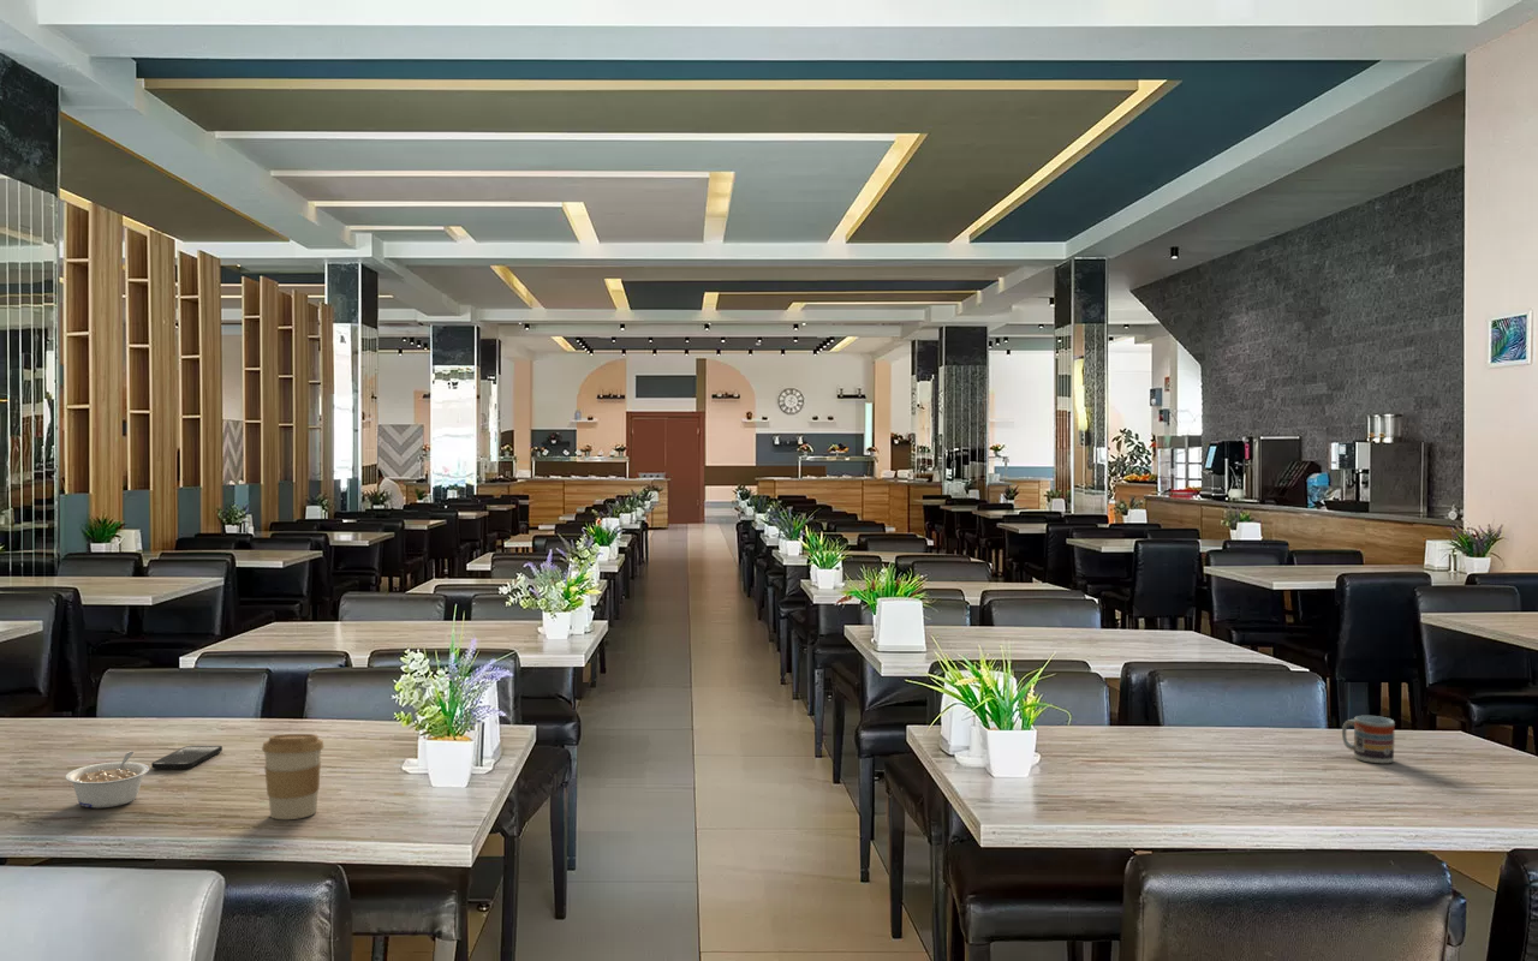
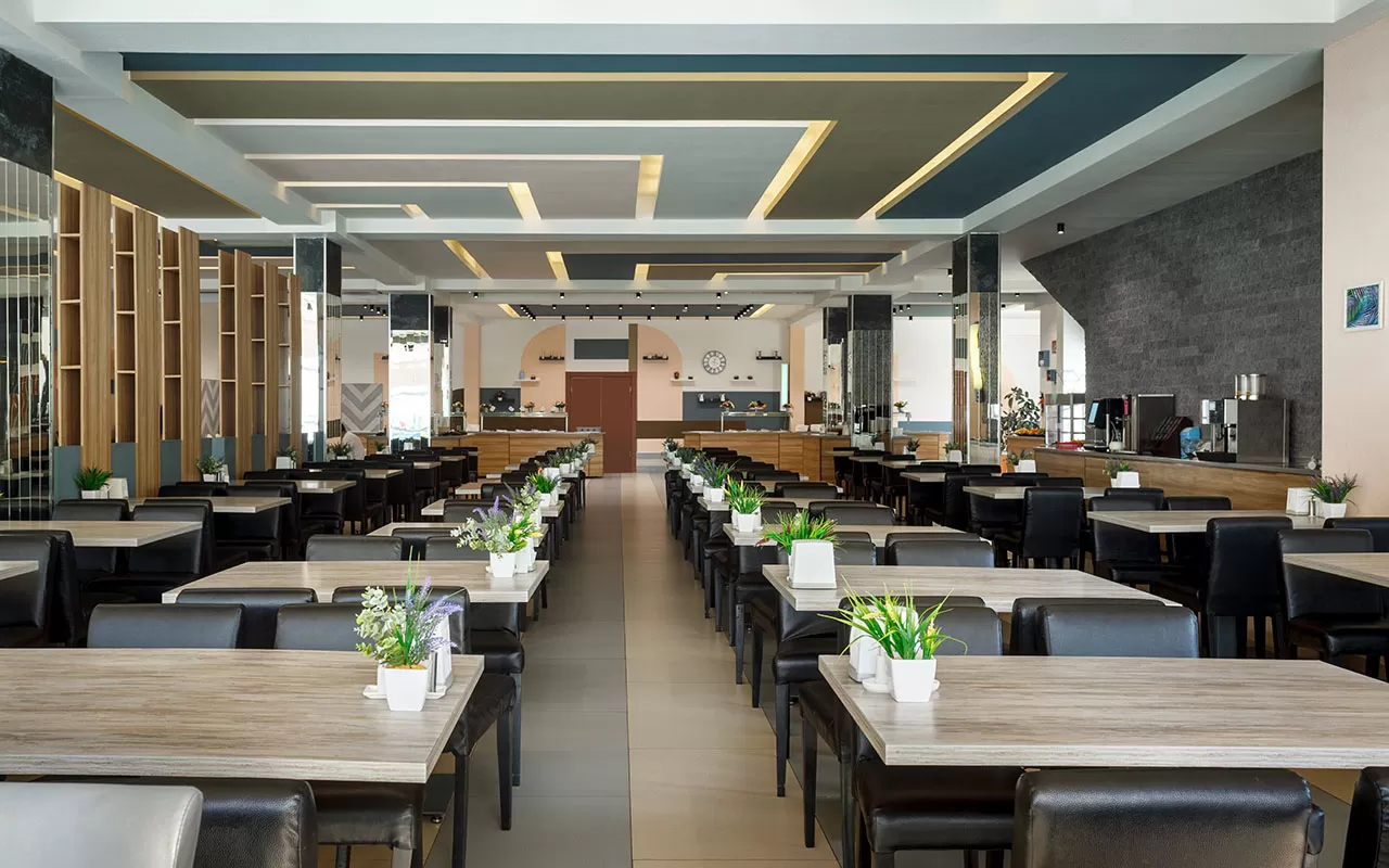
- cup (1366, 738)
- legume (107, 782)
- coffee cup (293, 772)
- smartphone (187, 756)
